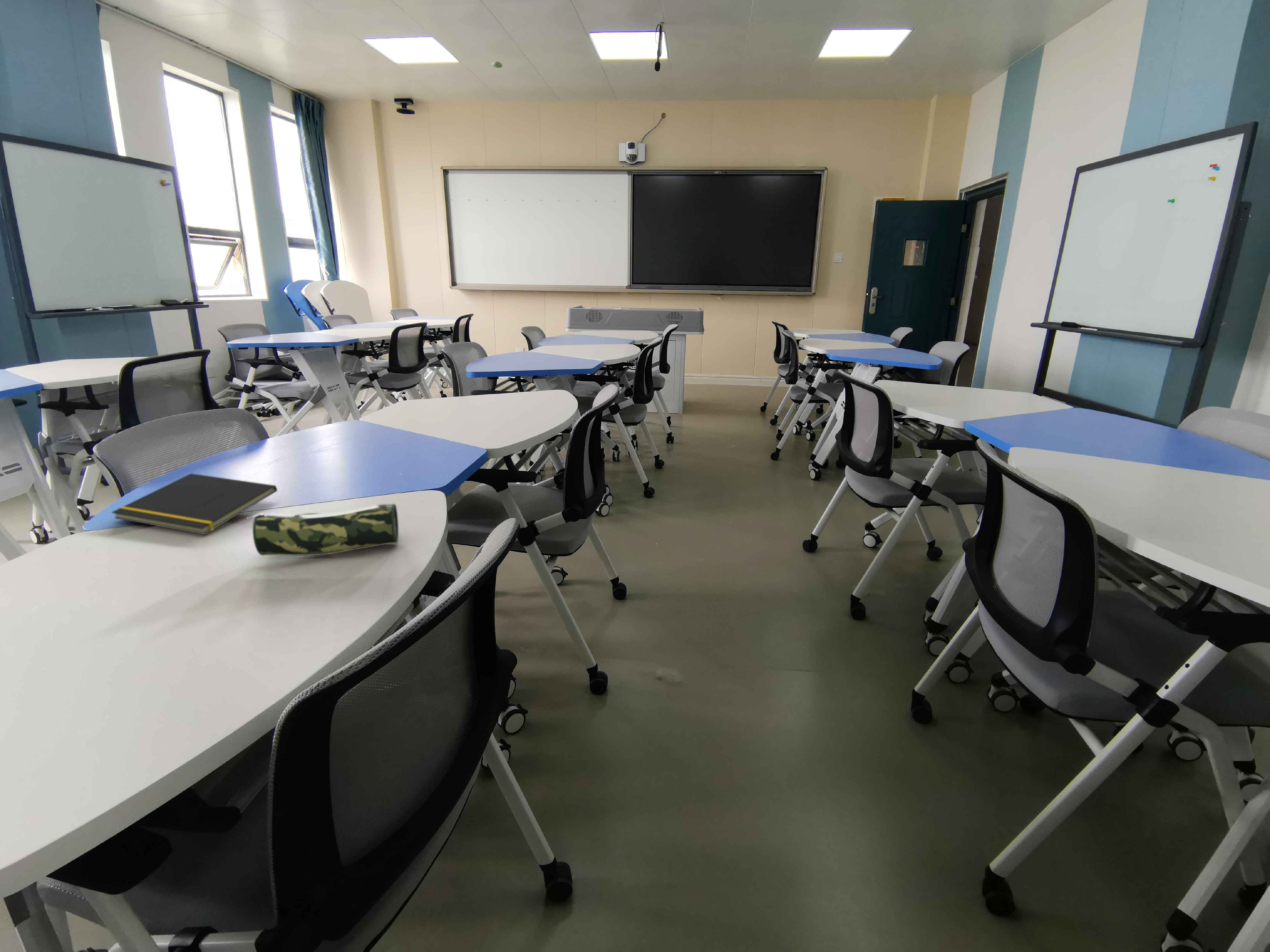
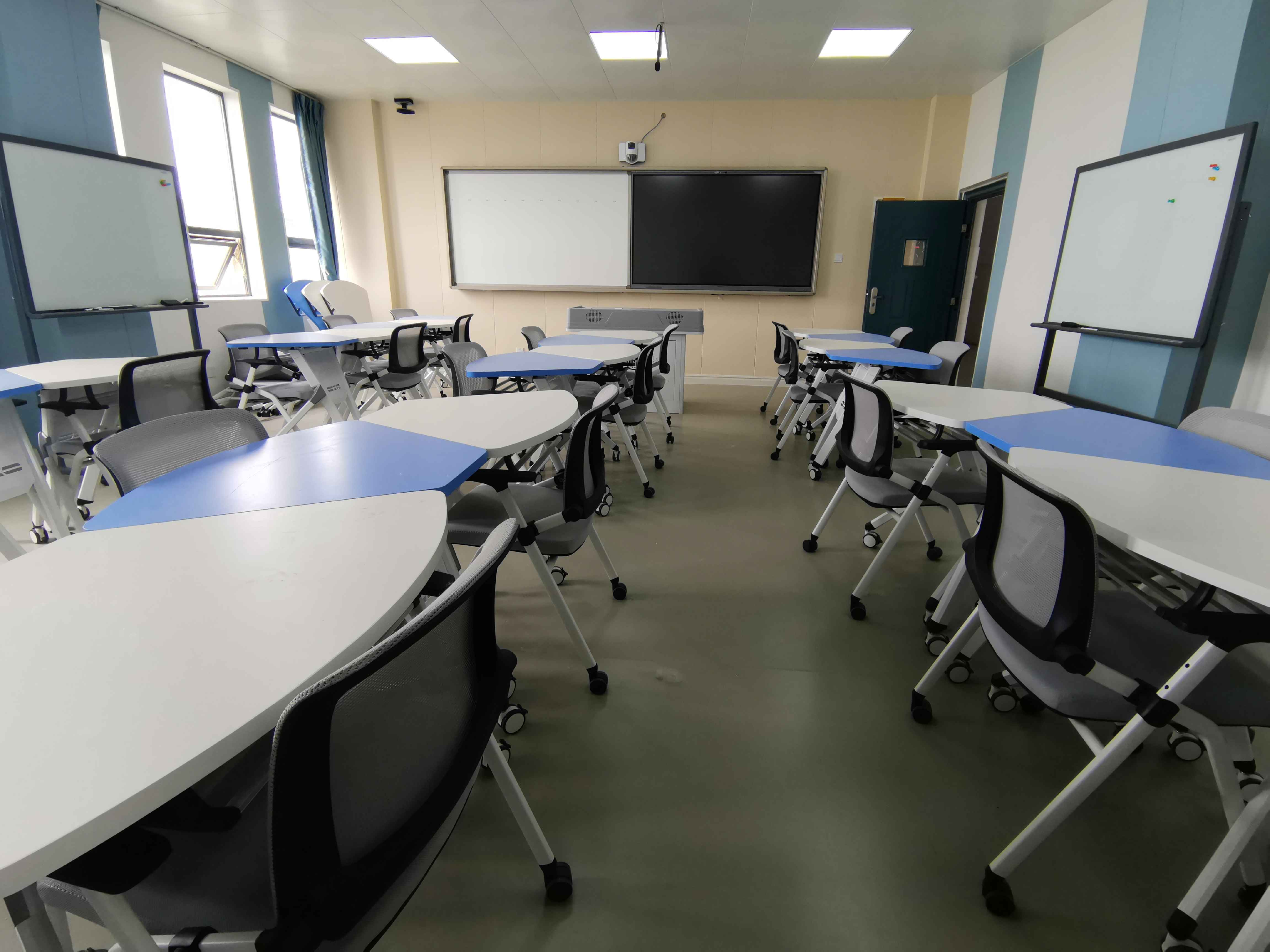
- pencil case (326, 531)
- smoke detector (497, 64)
- notepad (197, 501)
